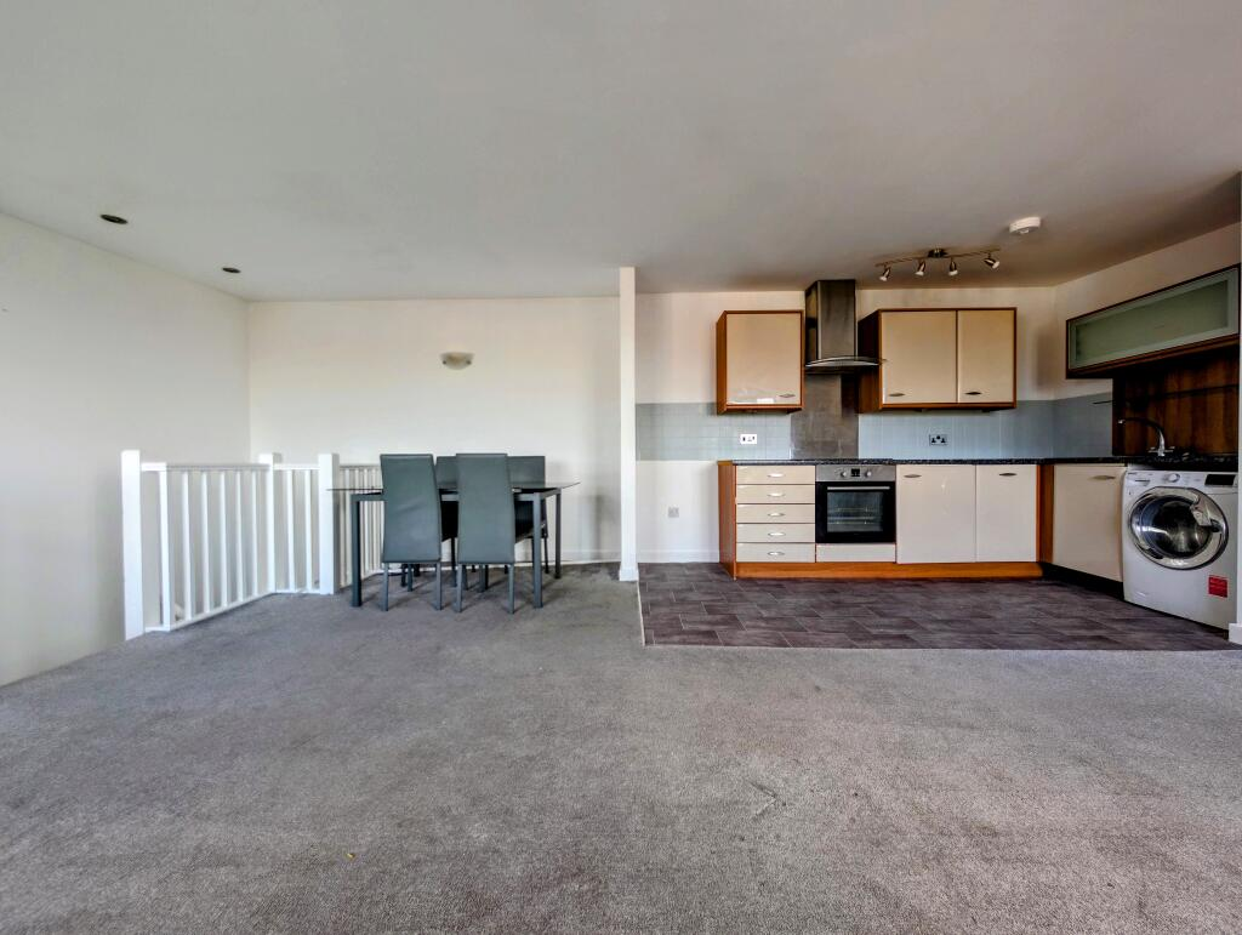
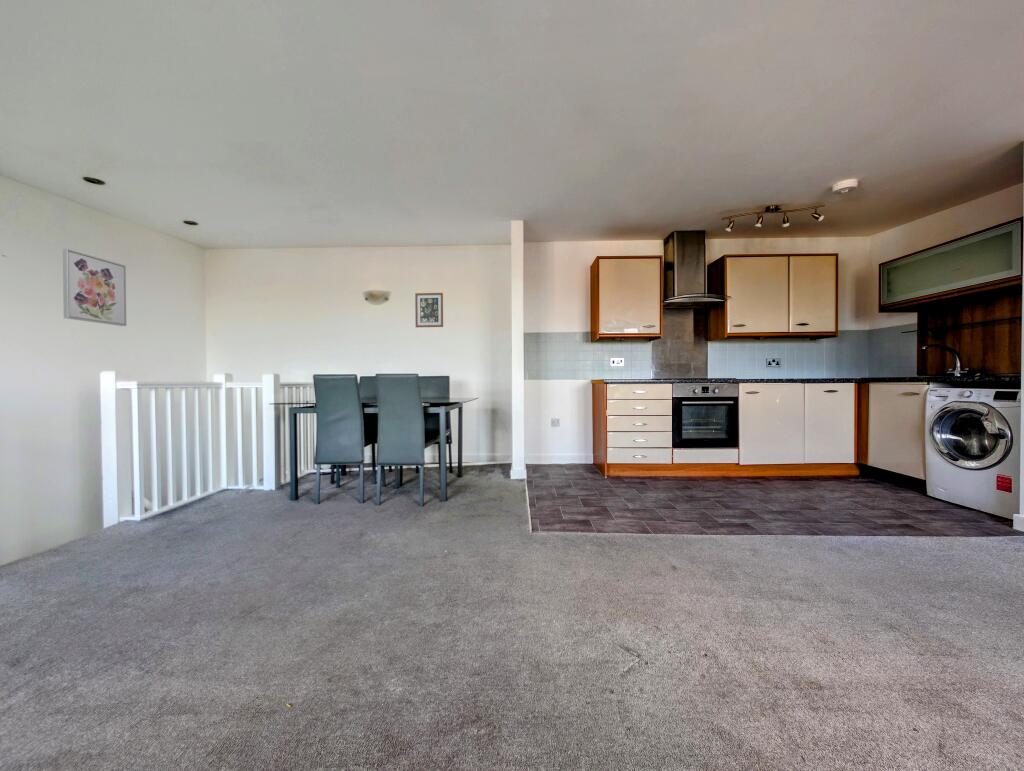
+ wall art (429, 310)
+ wall art (96, 290)
